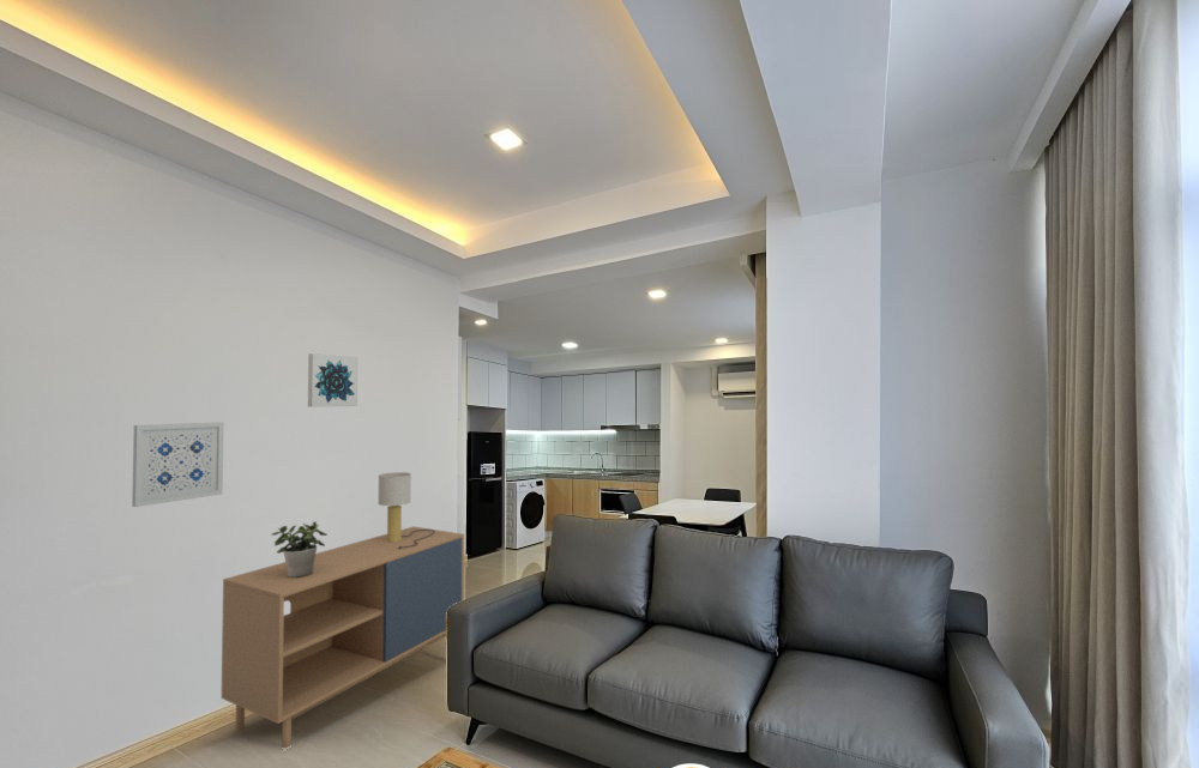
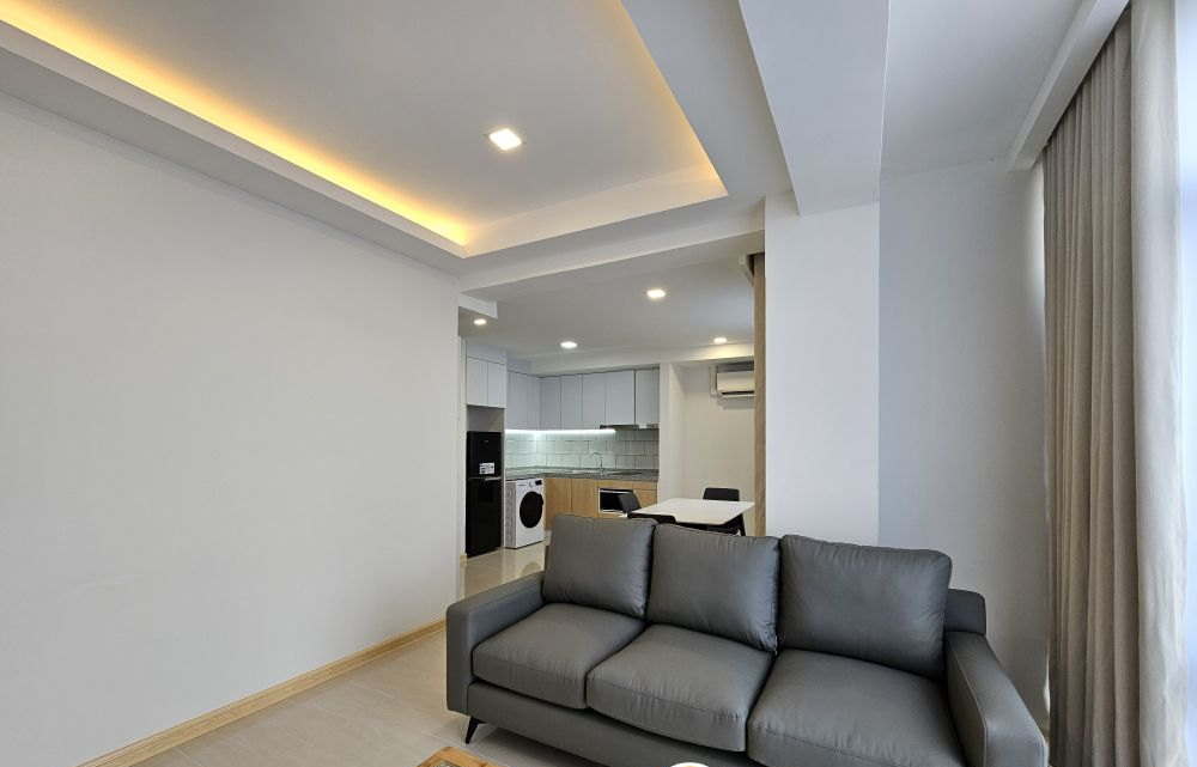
- storage cabinet (360, 622)
- wall art (180, 461)
- potted plant (297, 546)
- table lamp (406, 503)
- wall art (333, 381)
